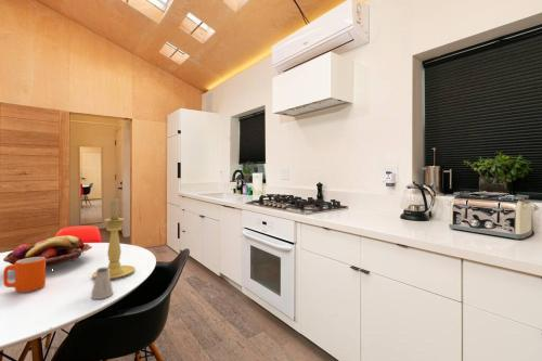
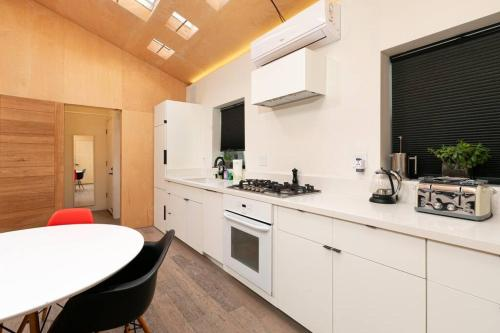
- candle holder (114, 235)
- fruit basket (51, 250)
- mug (25, 274)
- saltshaker (102, 282)
